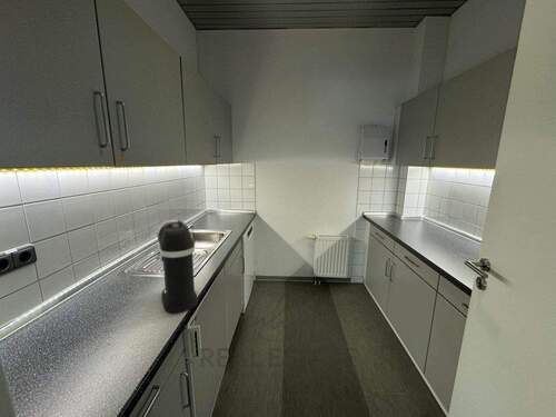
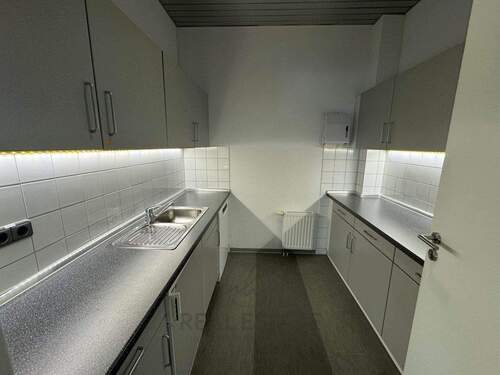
- coffee maker (177, 261)
